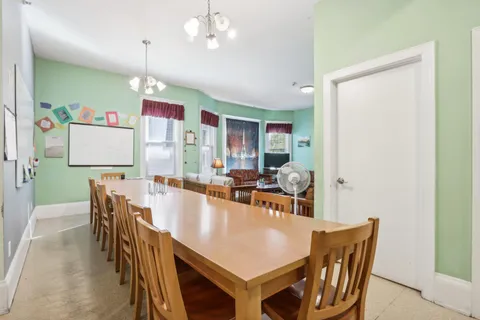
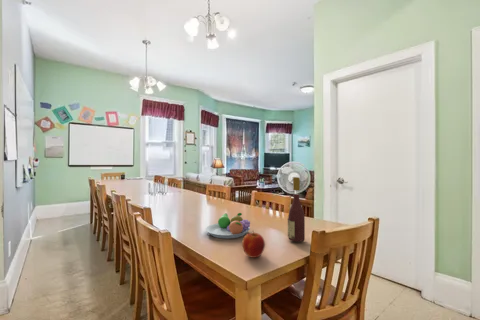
+ apple (253, 243)
+ fruit bowl (228, 223)
+ wine bottle (296, 209)
